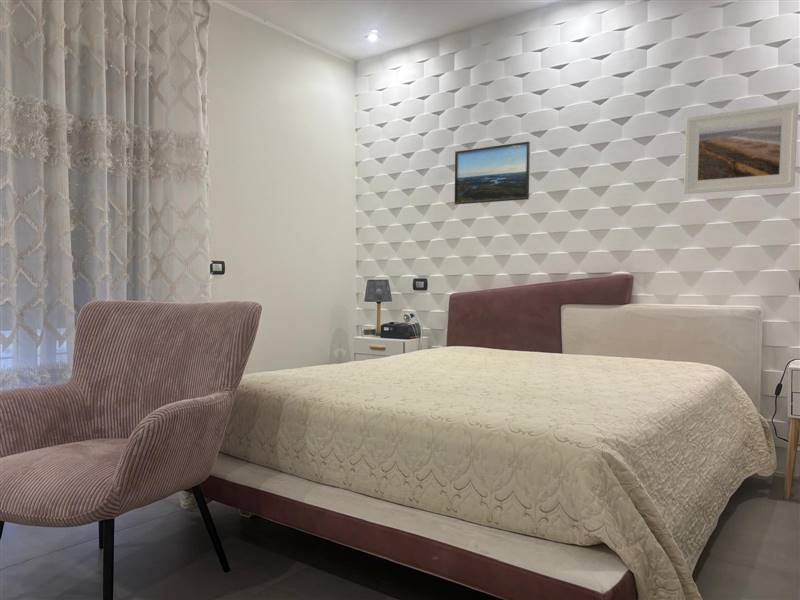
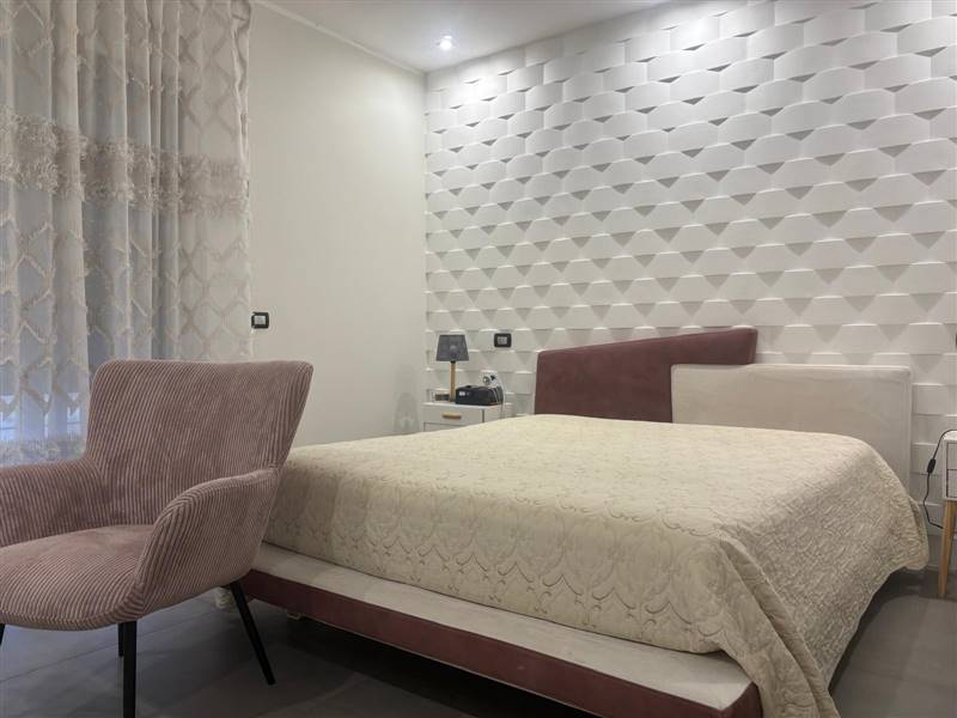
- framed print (738, 150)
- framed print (490, 174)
